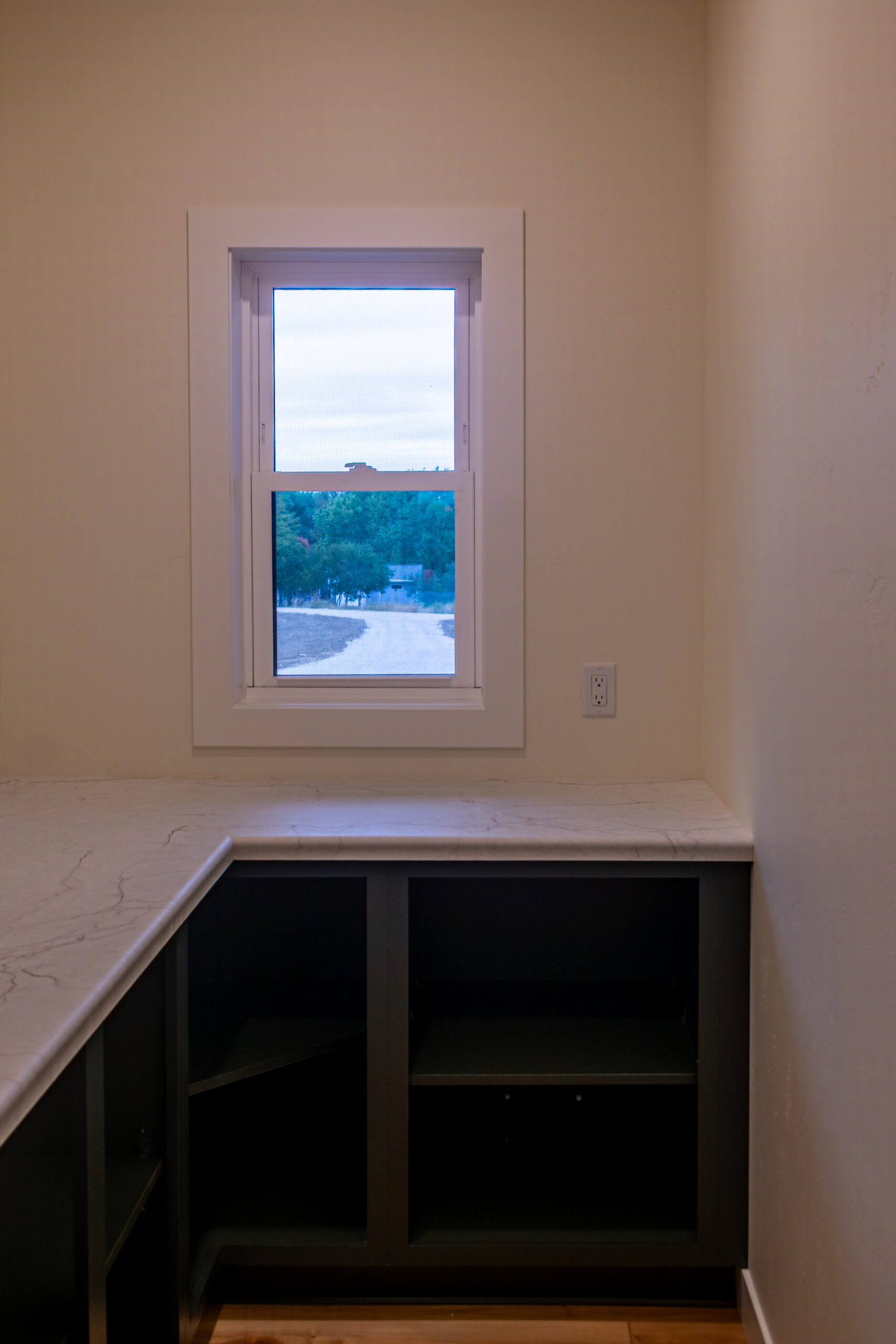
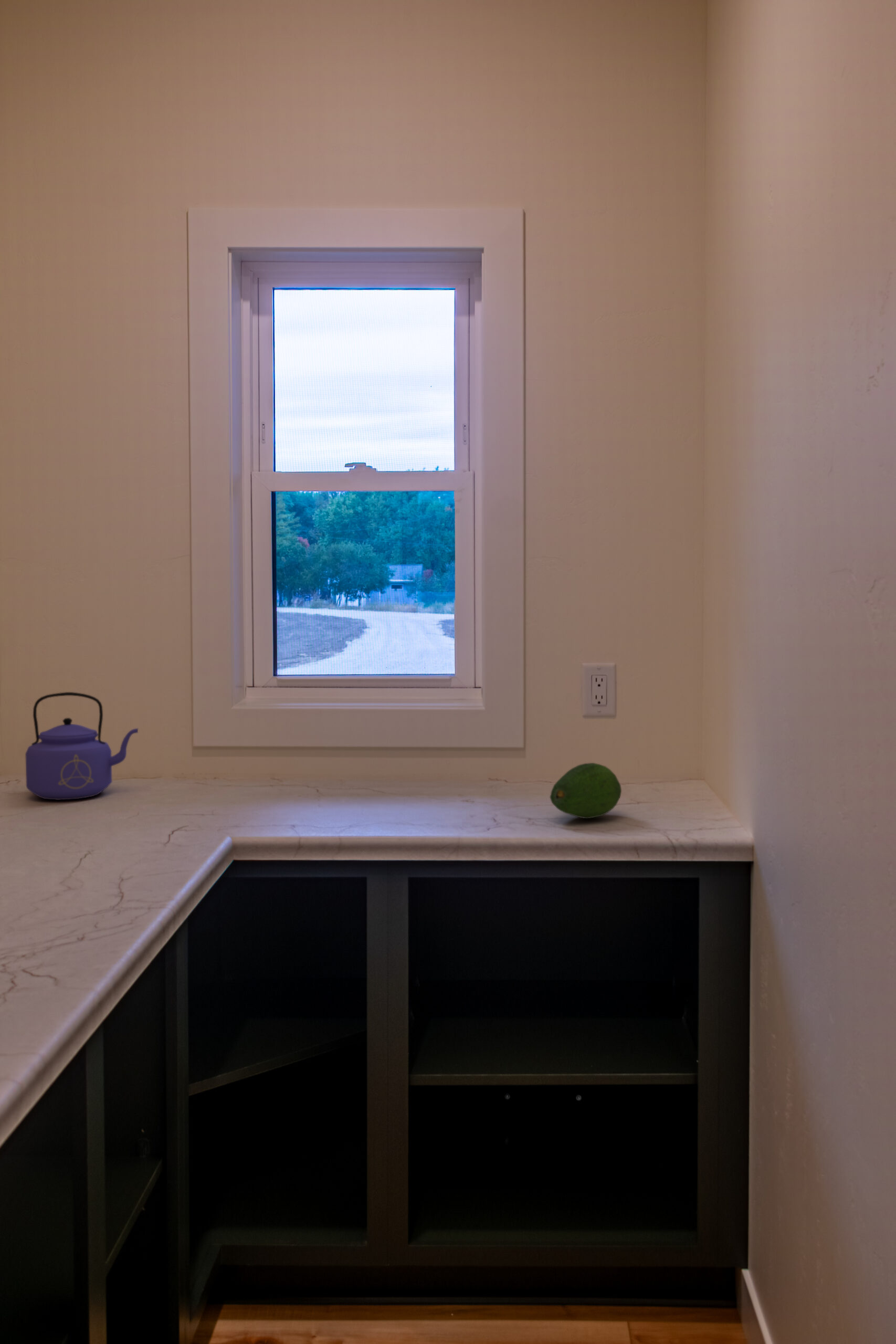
+ fruit (584, 791)
+ kettle (82, 743)
